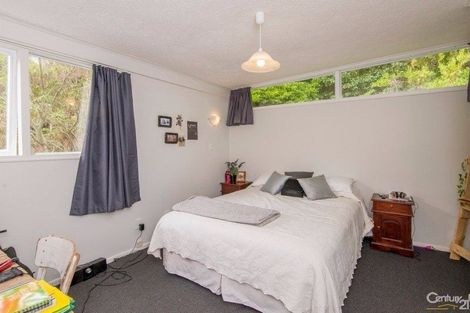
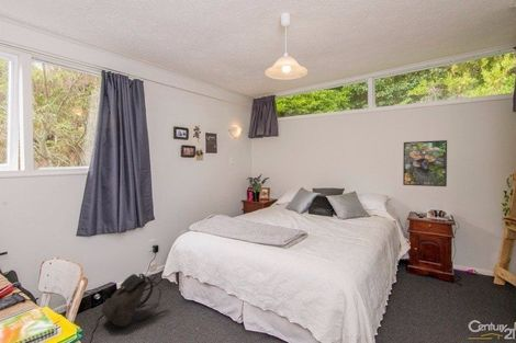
+ backpack (132, 296)
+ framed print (424, 163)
